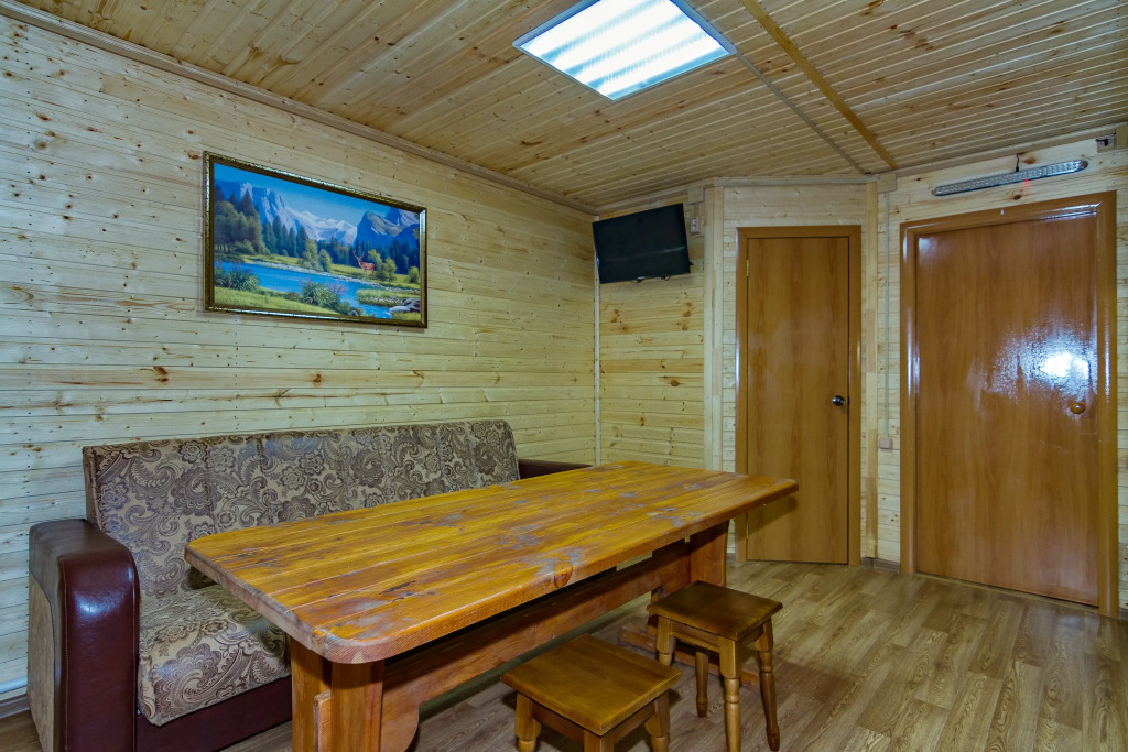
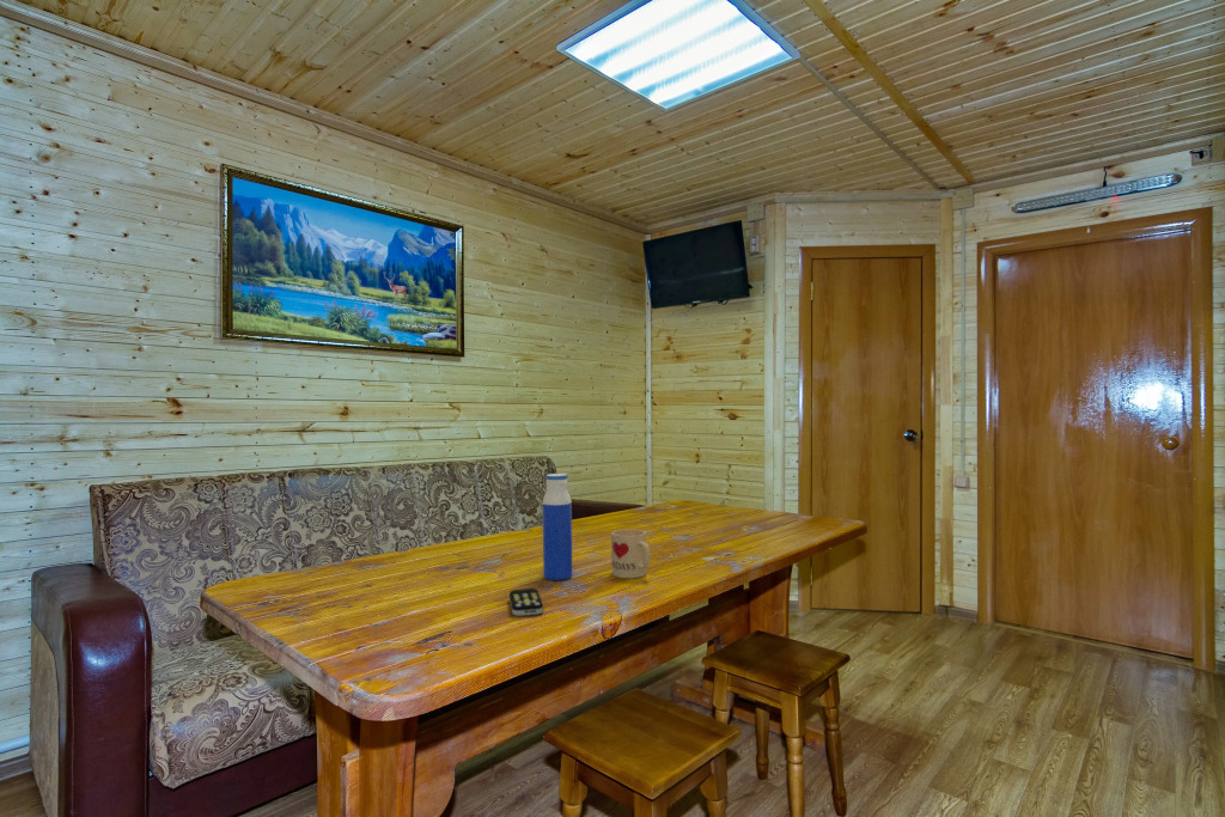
+ mug (633, 554)
+ water bottle (556, 525)
+ remote control (525, 600)
